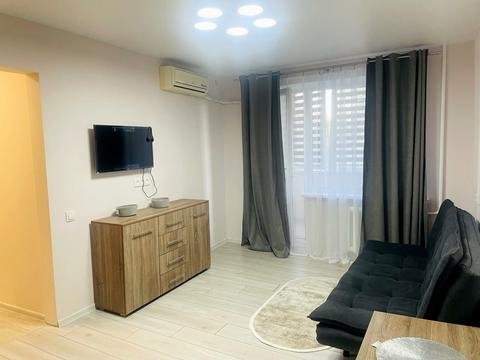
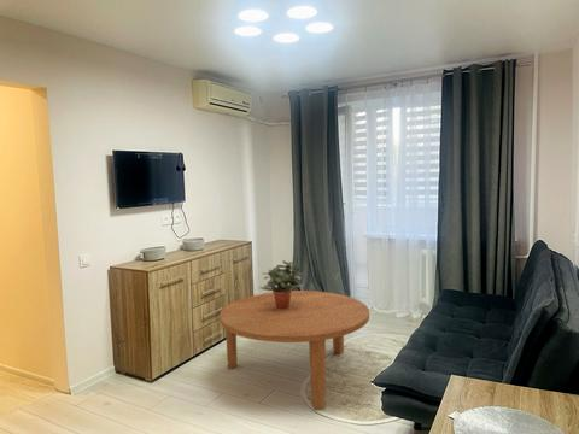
+ coffee table (294, 341)
+ potted plant (281, 285)
